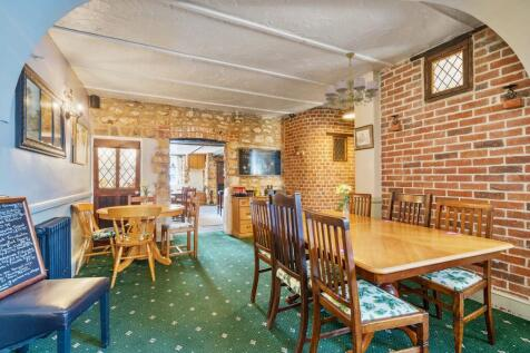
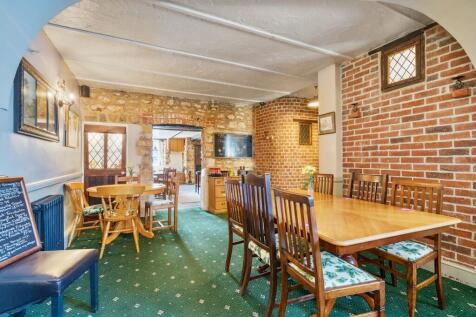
- chandelier (350, 80)
